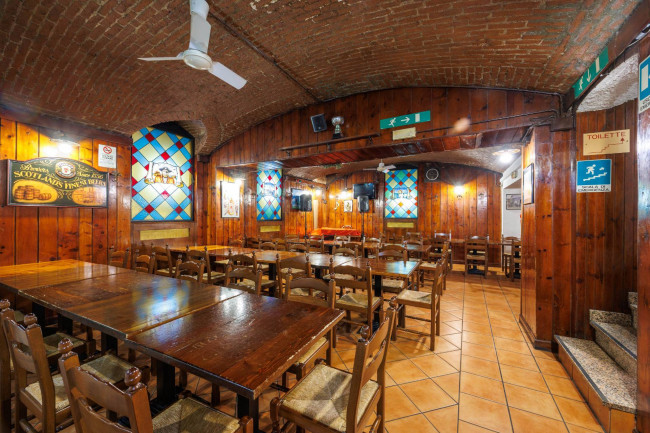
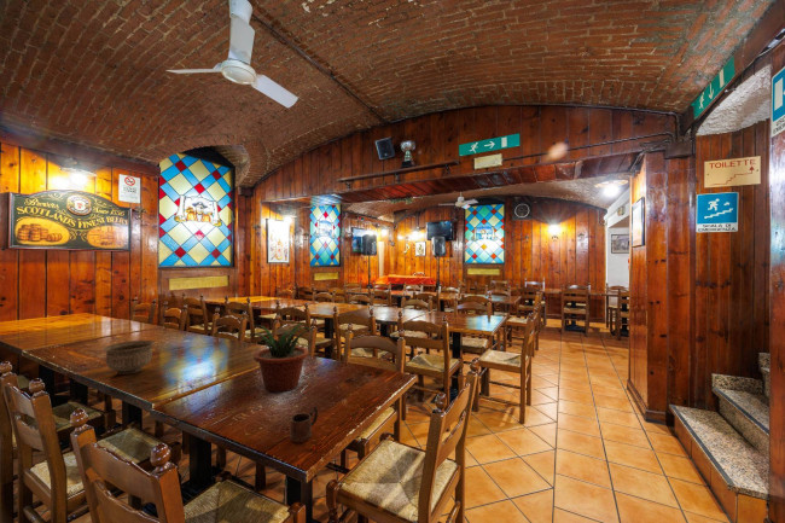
+ mug (304, 422)
+ bowl (129, 358)
+ potted plant (281, 355)
